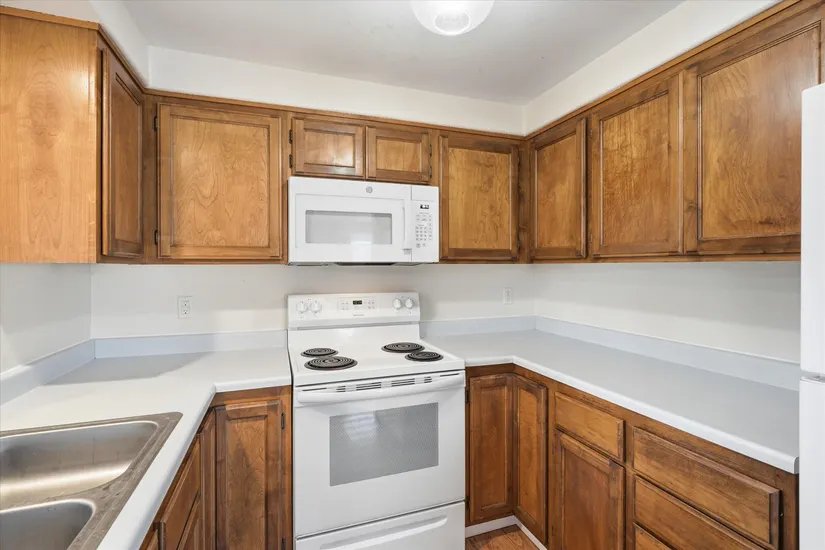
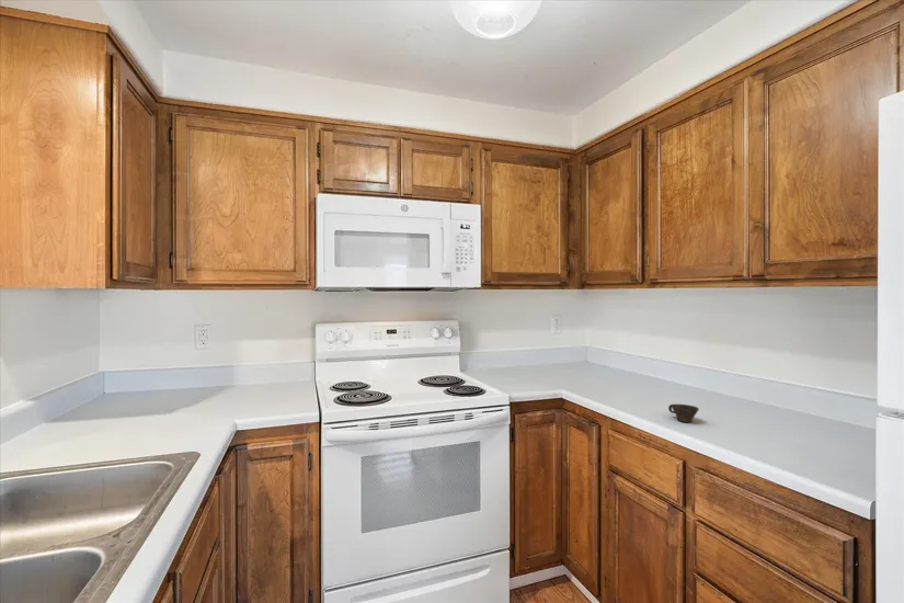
+ cup (683, 412)
